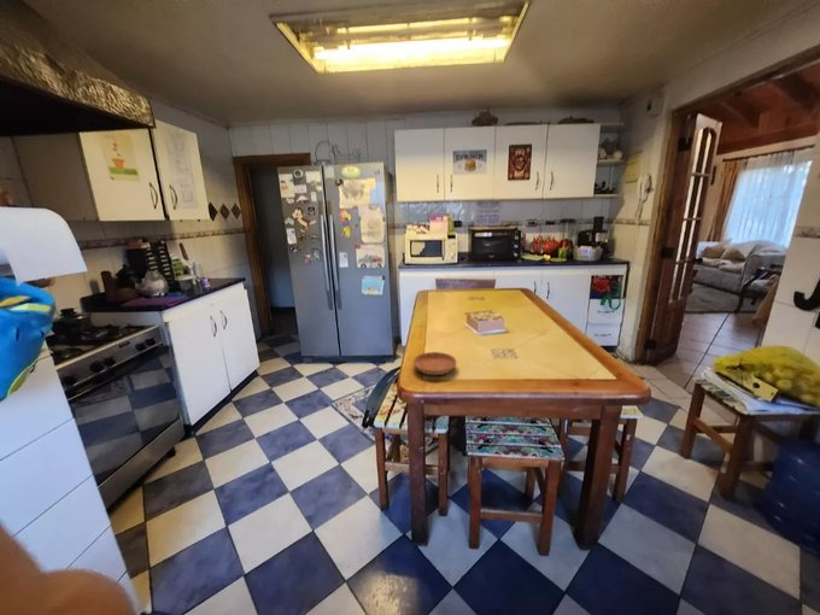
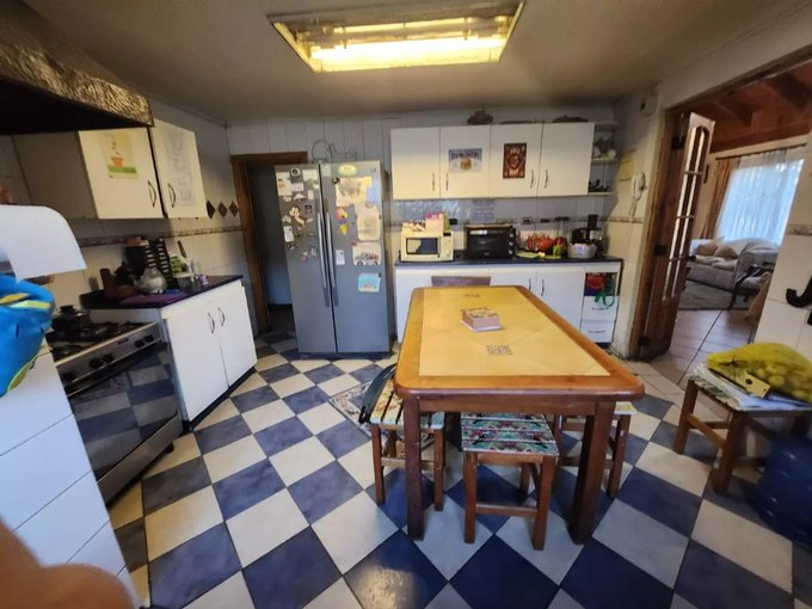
- saucer (434, 363)
